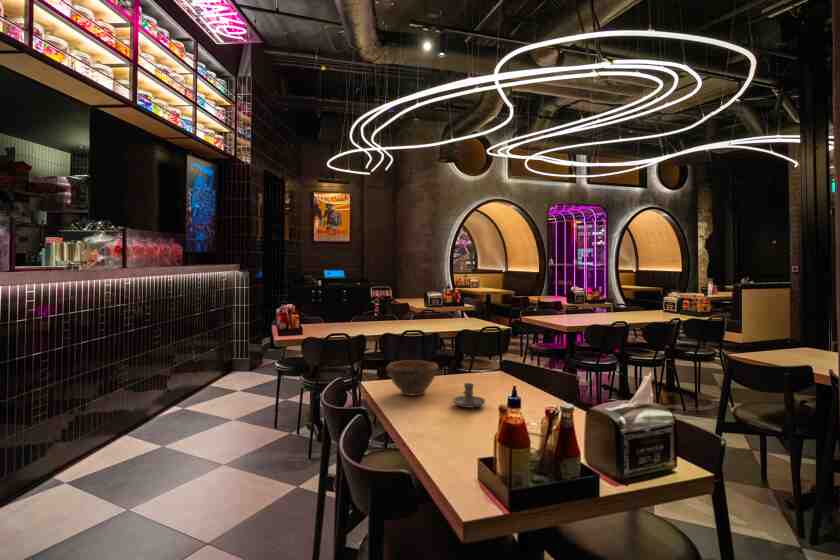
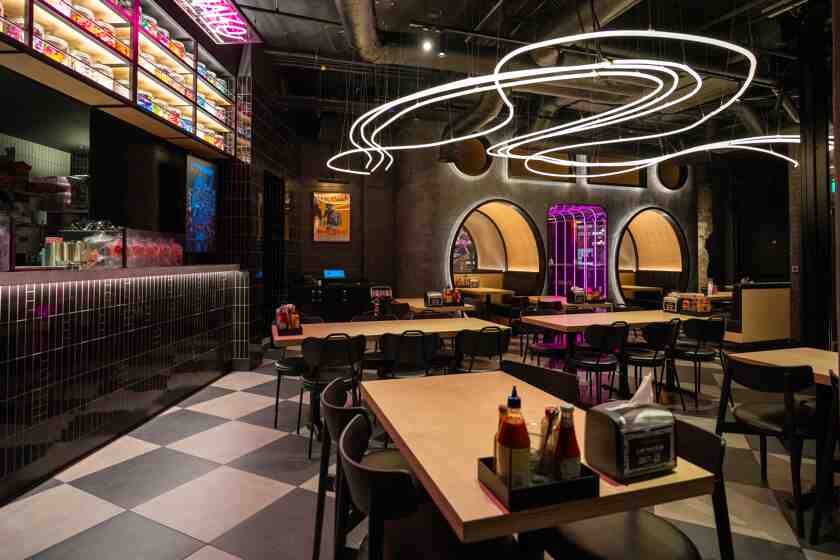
- bowl (412, 378)
- candle holder (469, 395)
